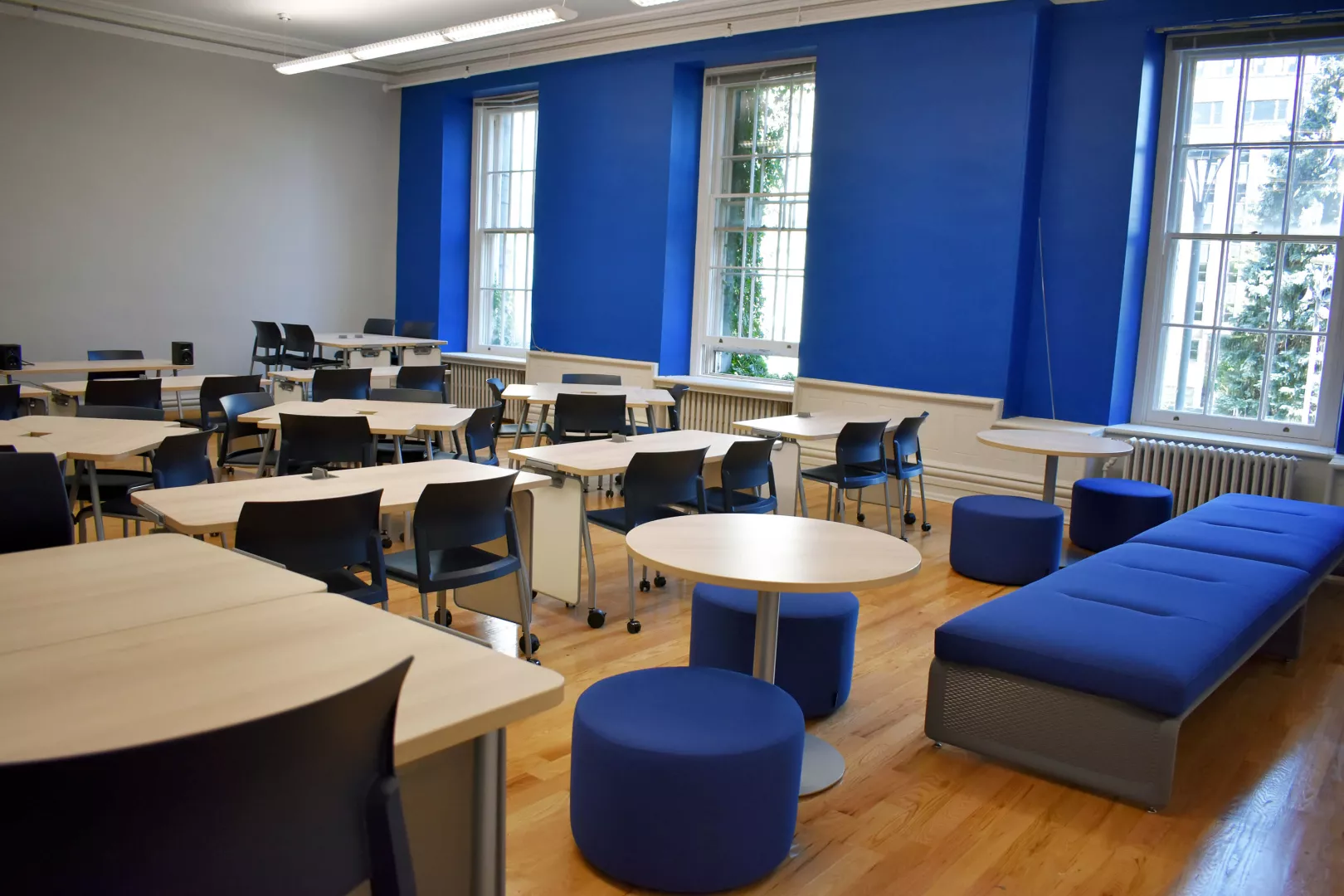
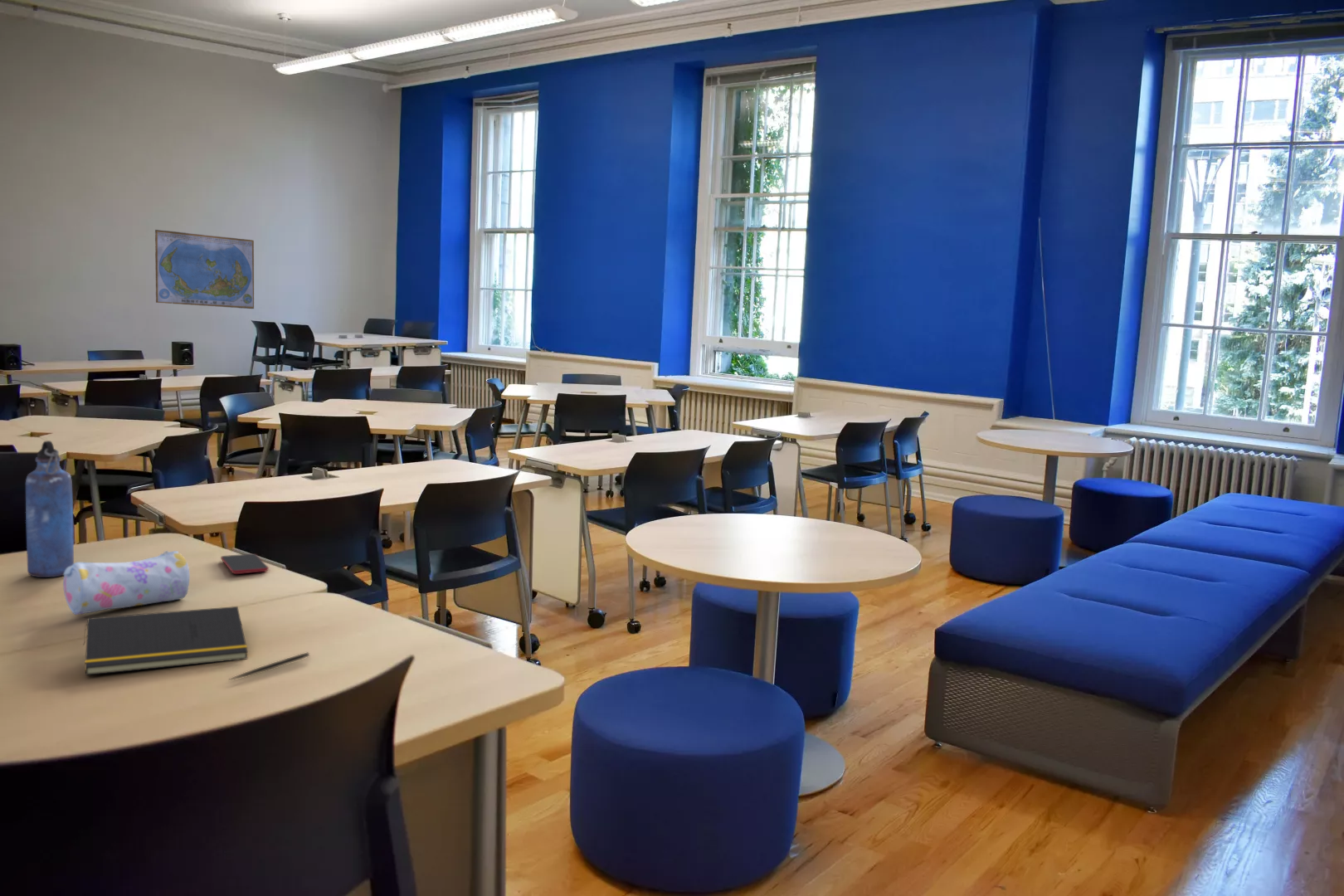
+ pen (269, 665)
+ smartphone (244, 563)
+ notepad (167, 638)
+ water bottle (49, 508)
+ pencil case (129, 582)
+ world map (207, 270)
